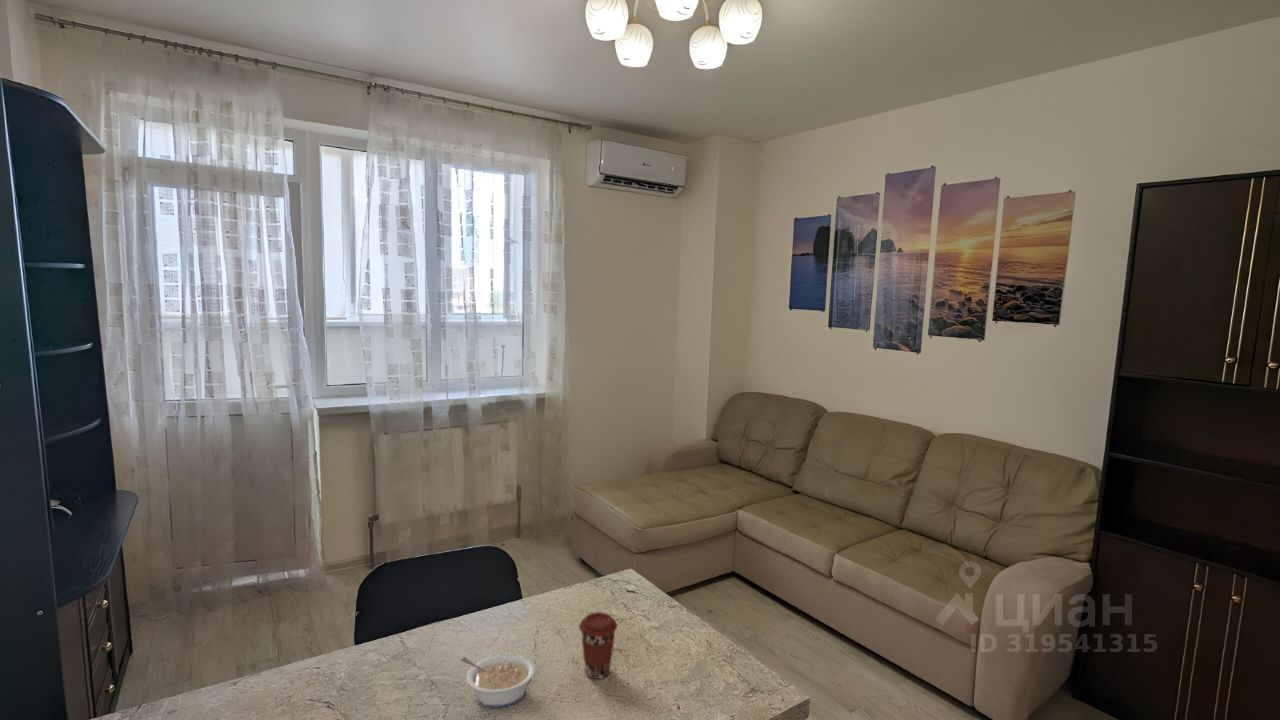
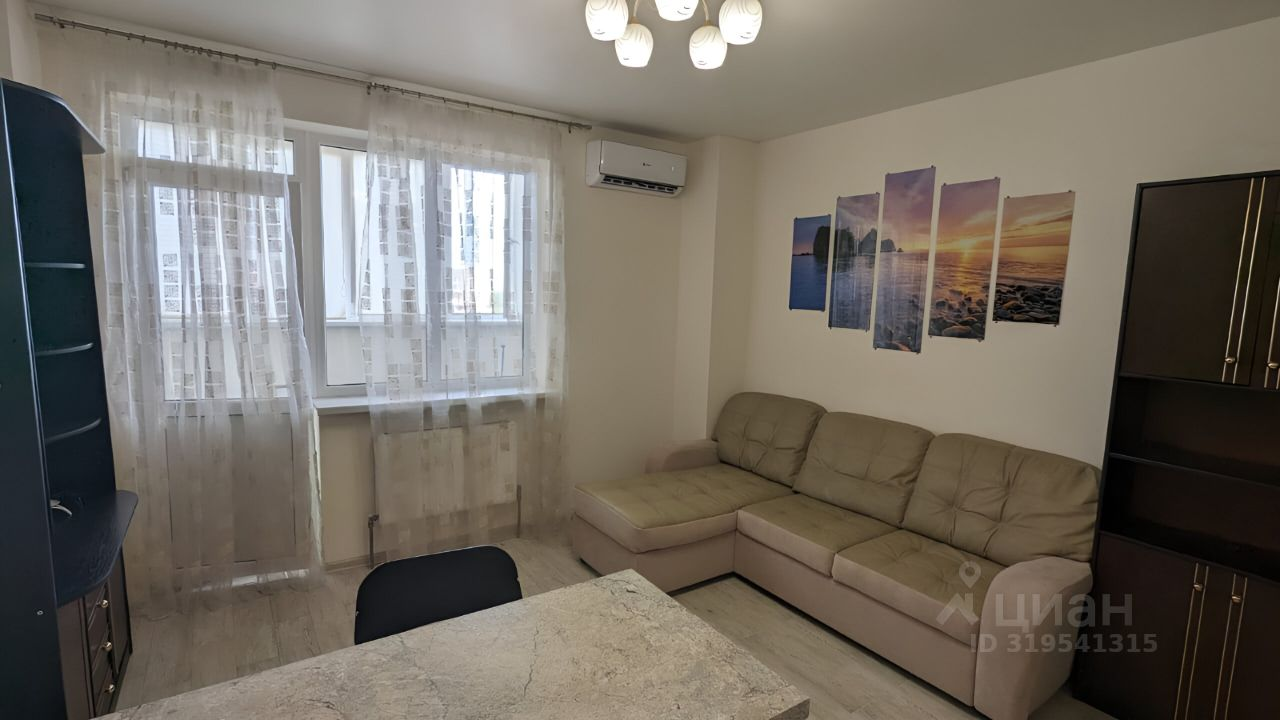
- coffee cup (597, 645)
- legume (498, 681)
